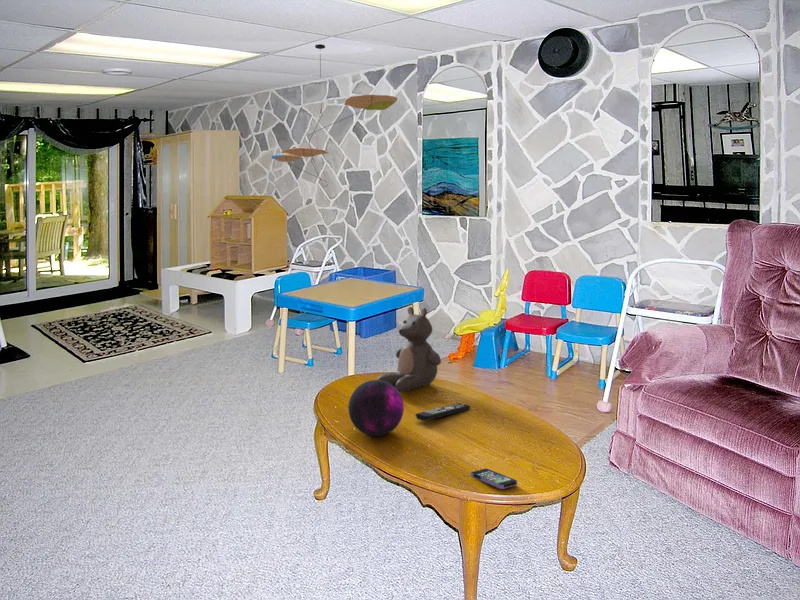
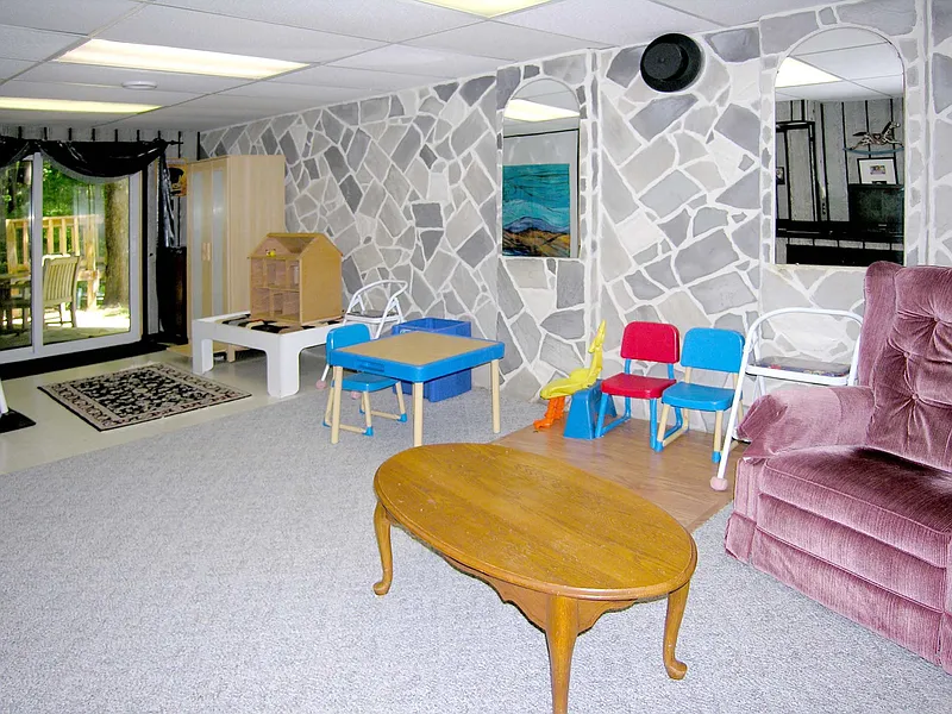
- teddy bear (408, 347)
- decorative orb (376, 407)
- smartphone (493, 478)
- ceiling mobile (333, 123)
- remote control (443, 411)
